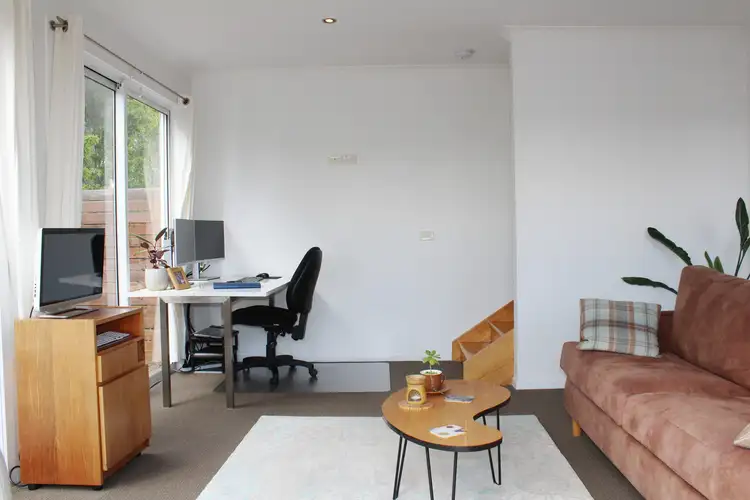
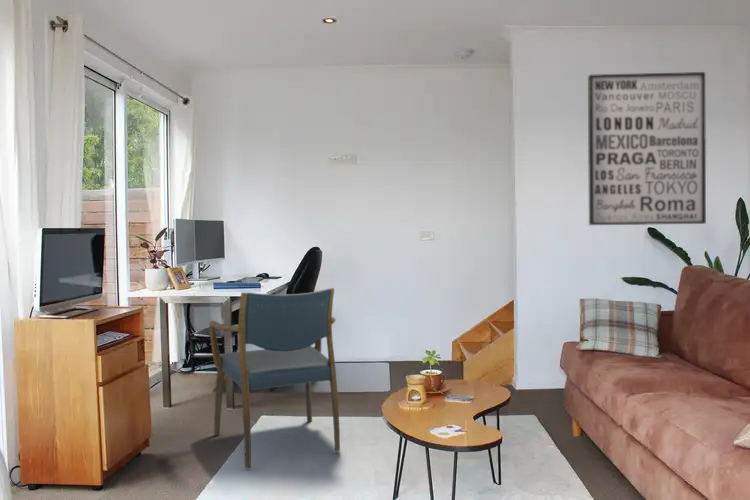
+ wall art (646, 149)
+ armchair (275, 364)
